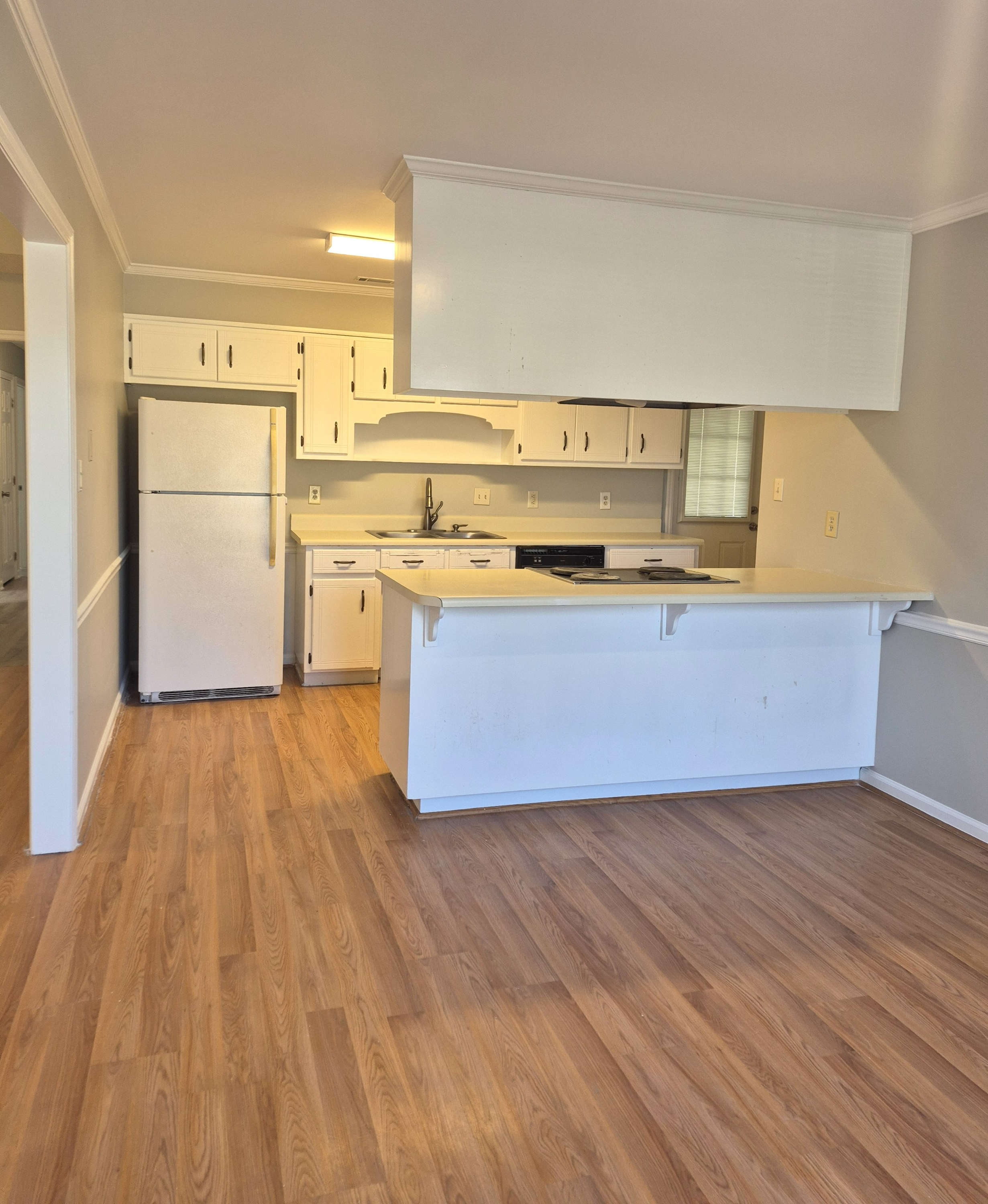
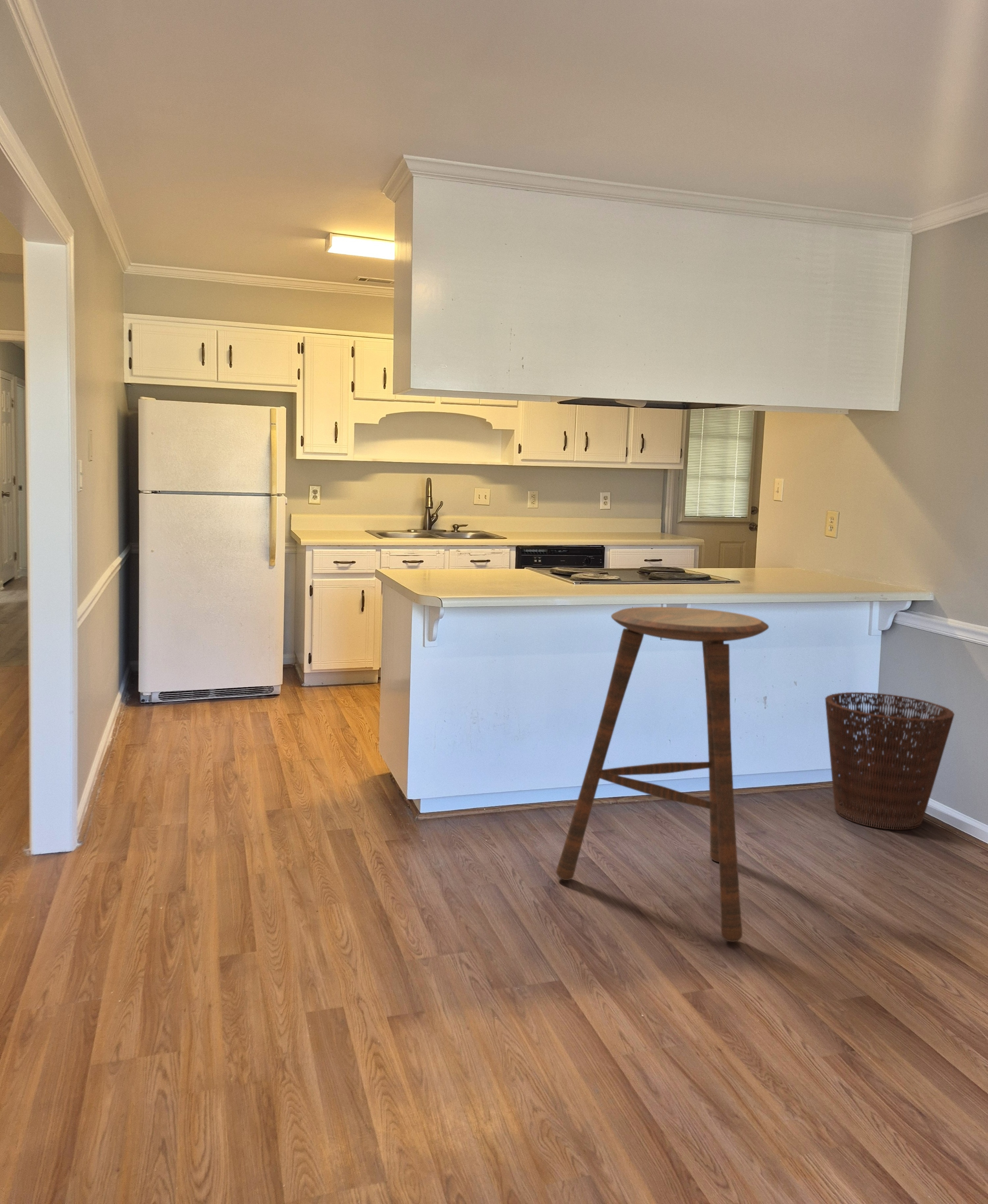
+ bar stool (689, 762)
+ basket (883, 760)
